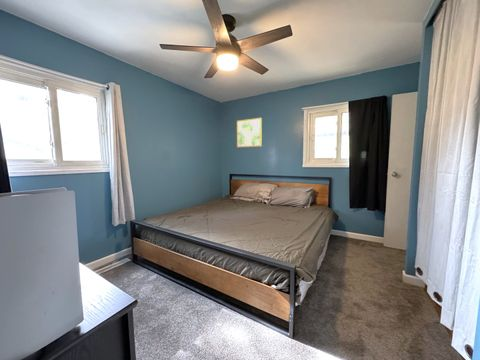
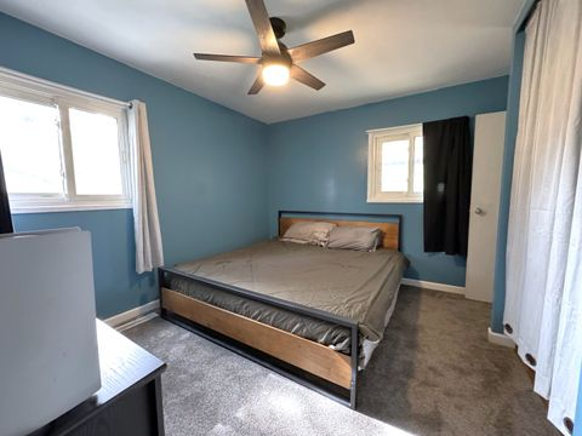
- wall art (248, 133)
